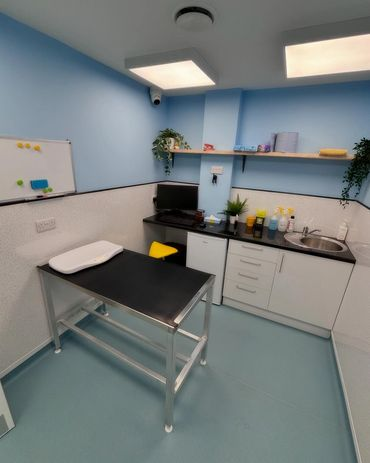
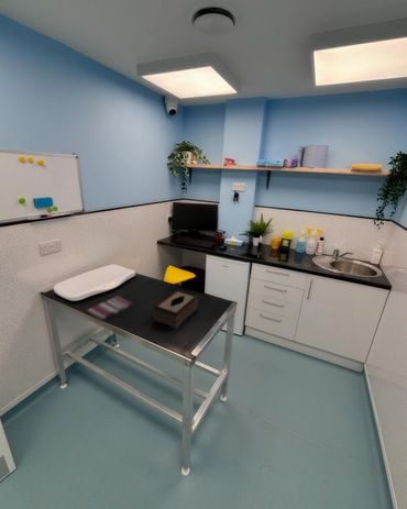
+ tissue box (176, 307)
+ dish towel (110, 306)
